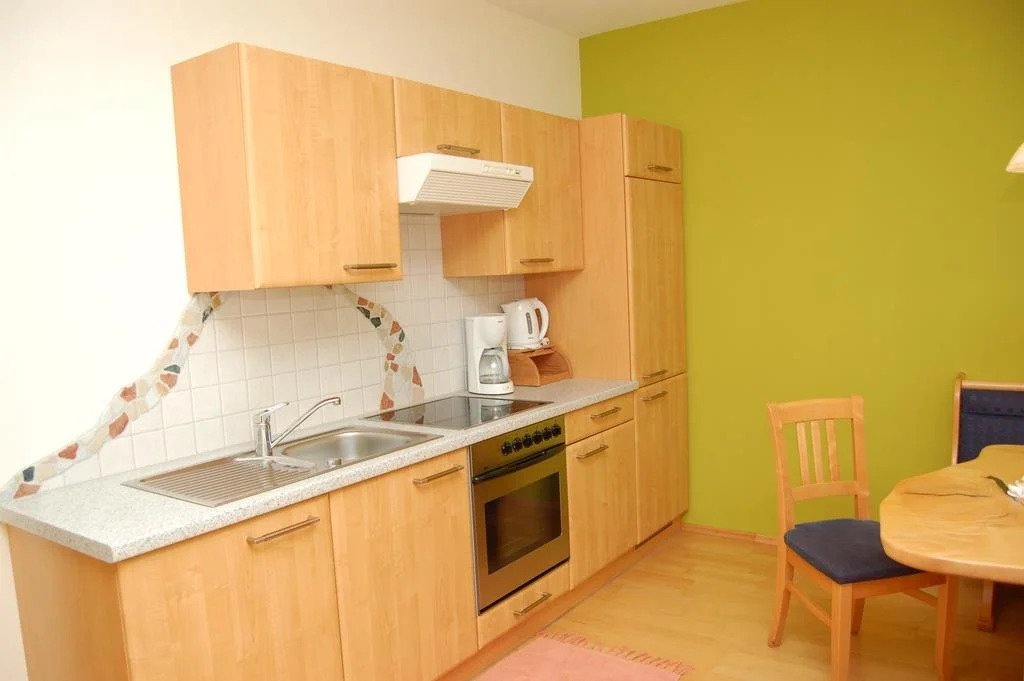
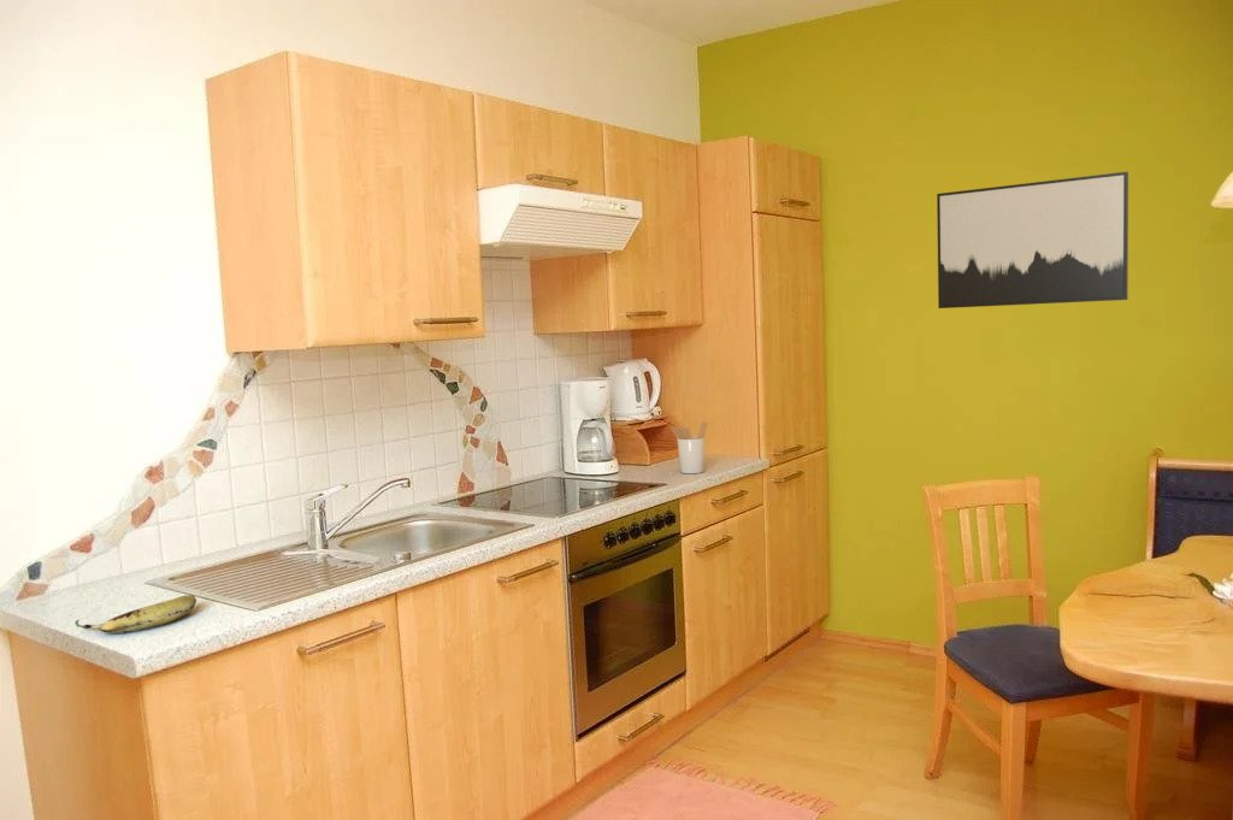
+ utensil holder (688, 447)
+ fruit (142, 614)
+ wall art (1027, 243)
